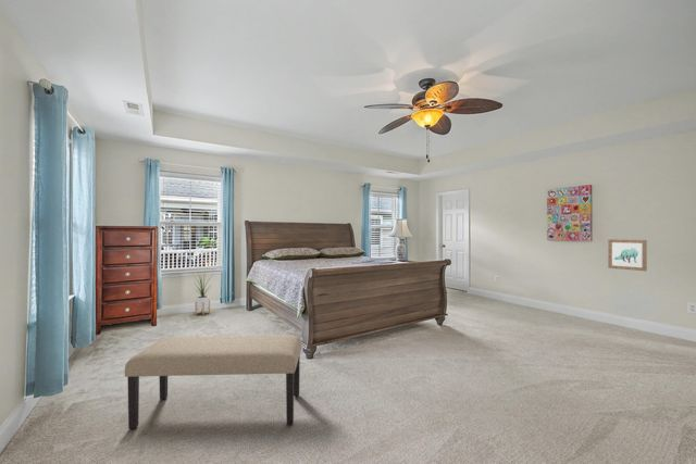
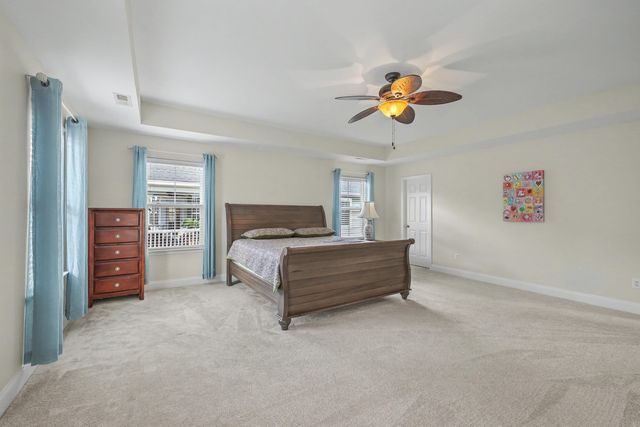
- wall art (626, 254)
- house plant (202, 291)
- bench (222, 374)
